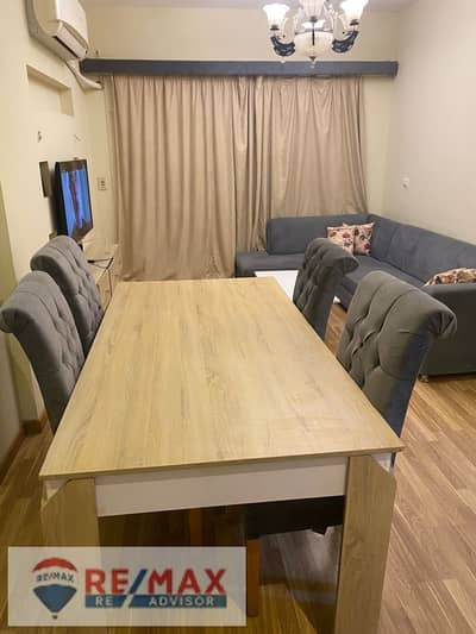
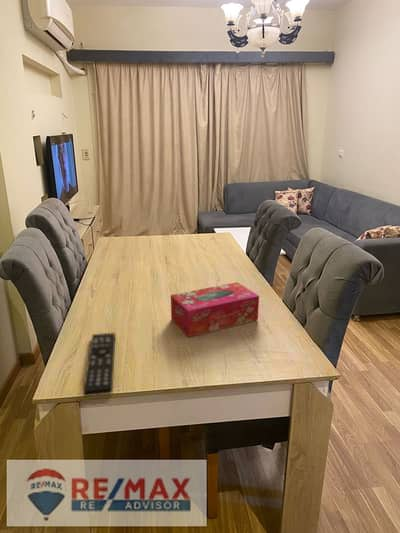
+ tissue box (214, 307)
+ remote control (101, 359)
